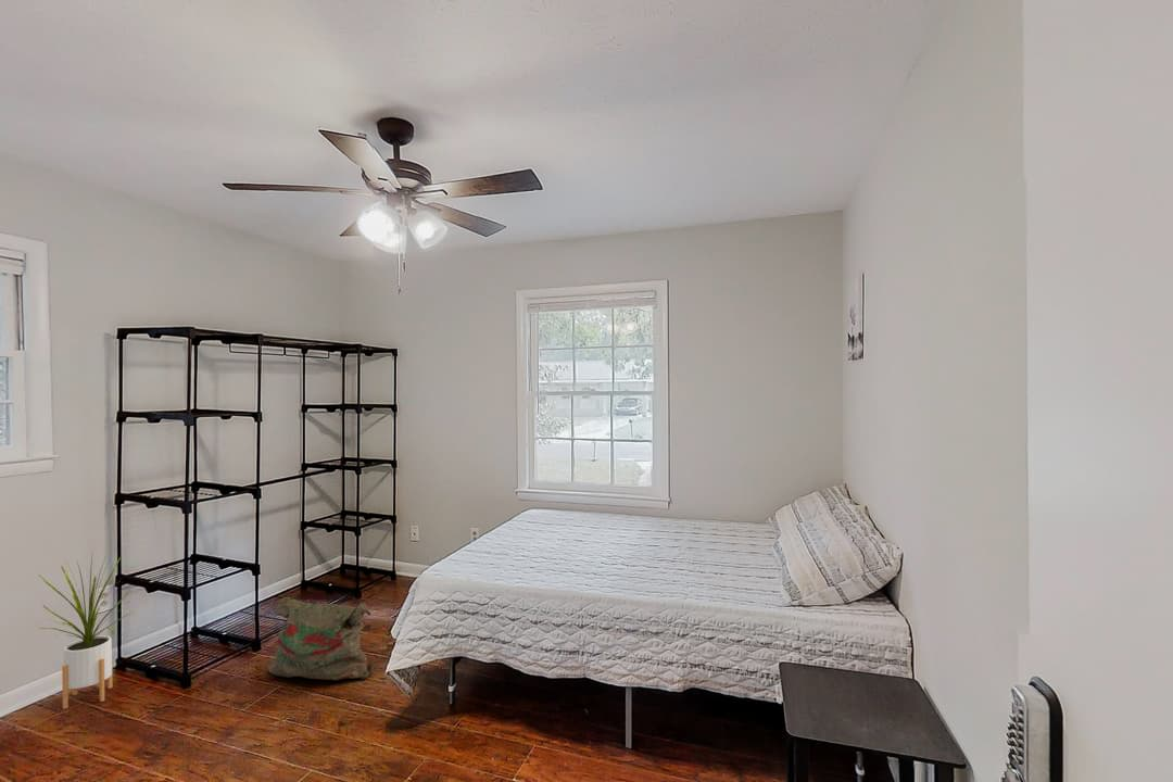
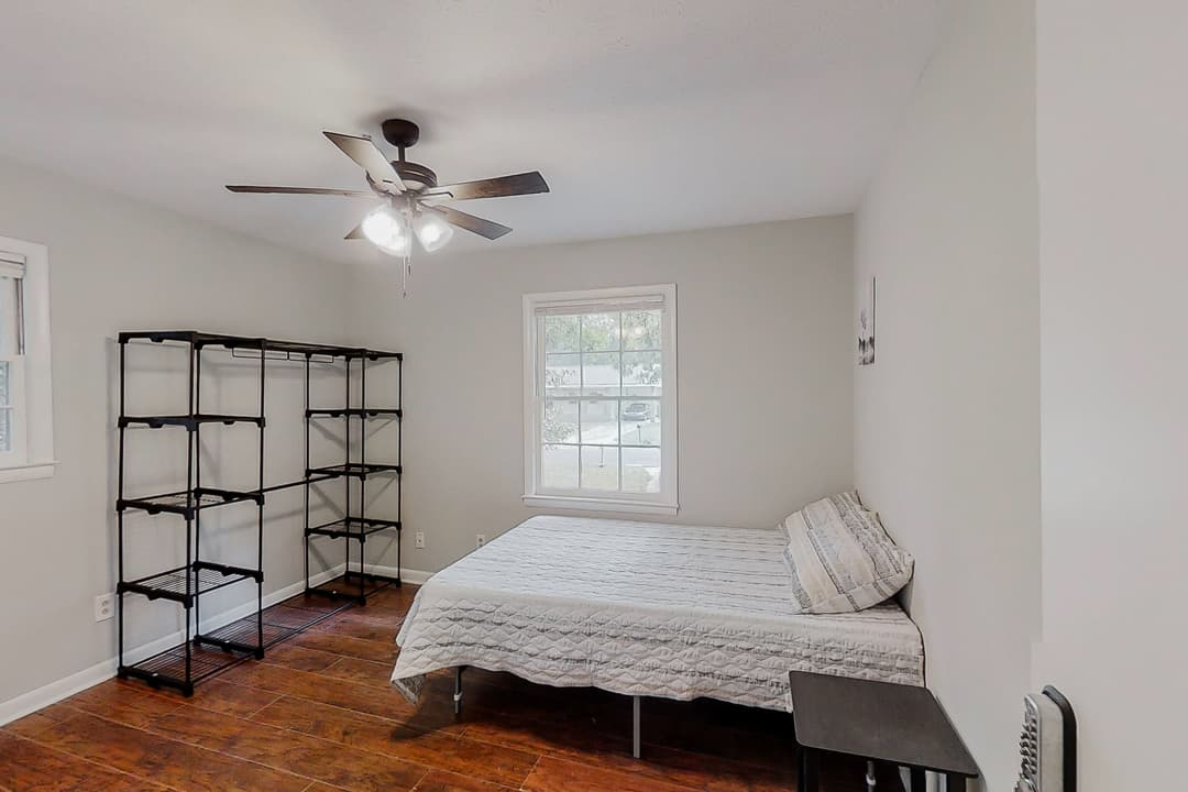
- bag (320, 636)
- house plant (88, 625)
